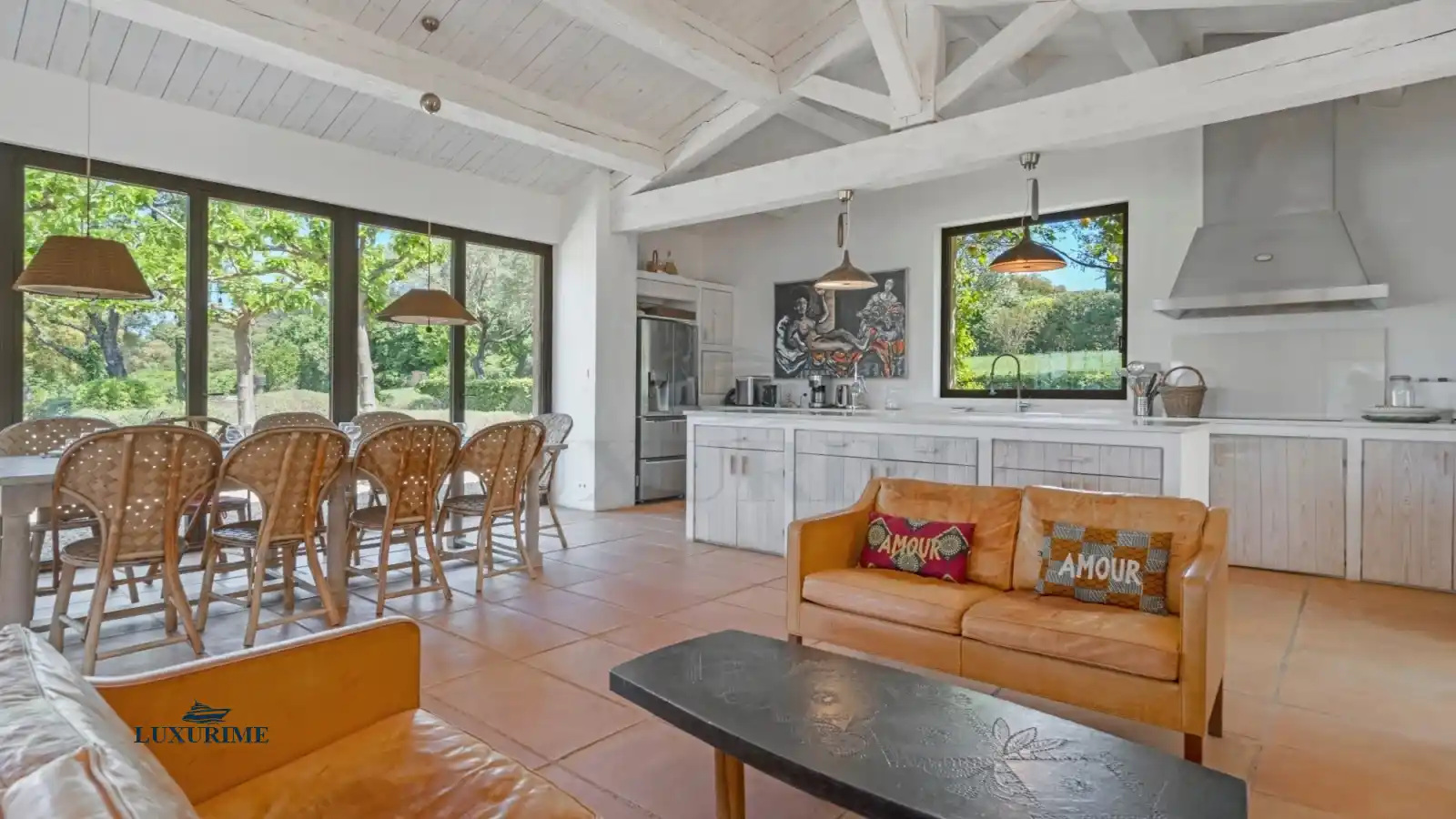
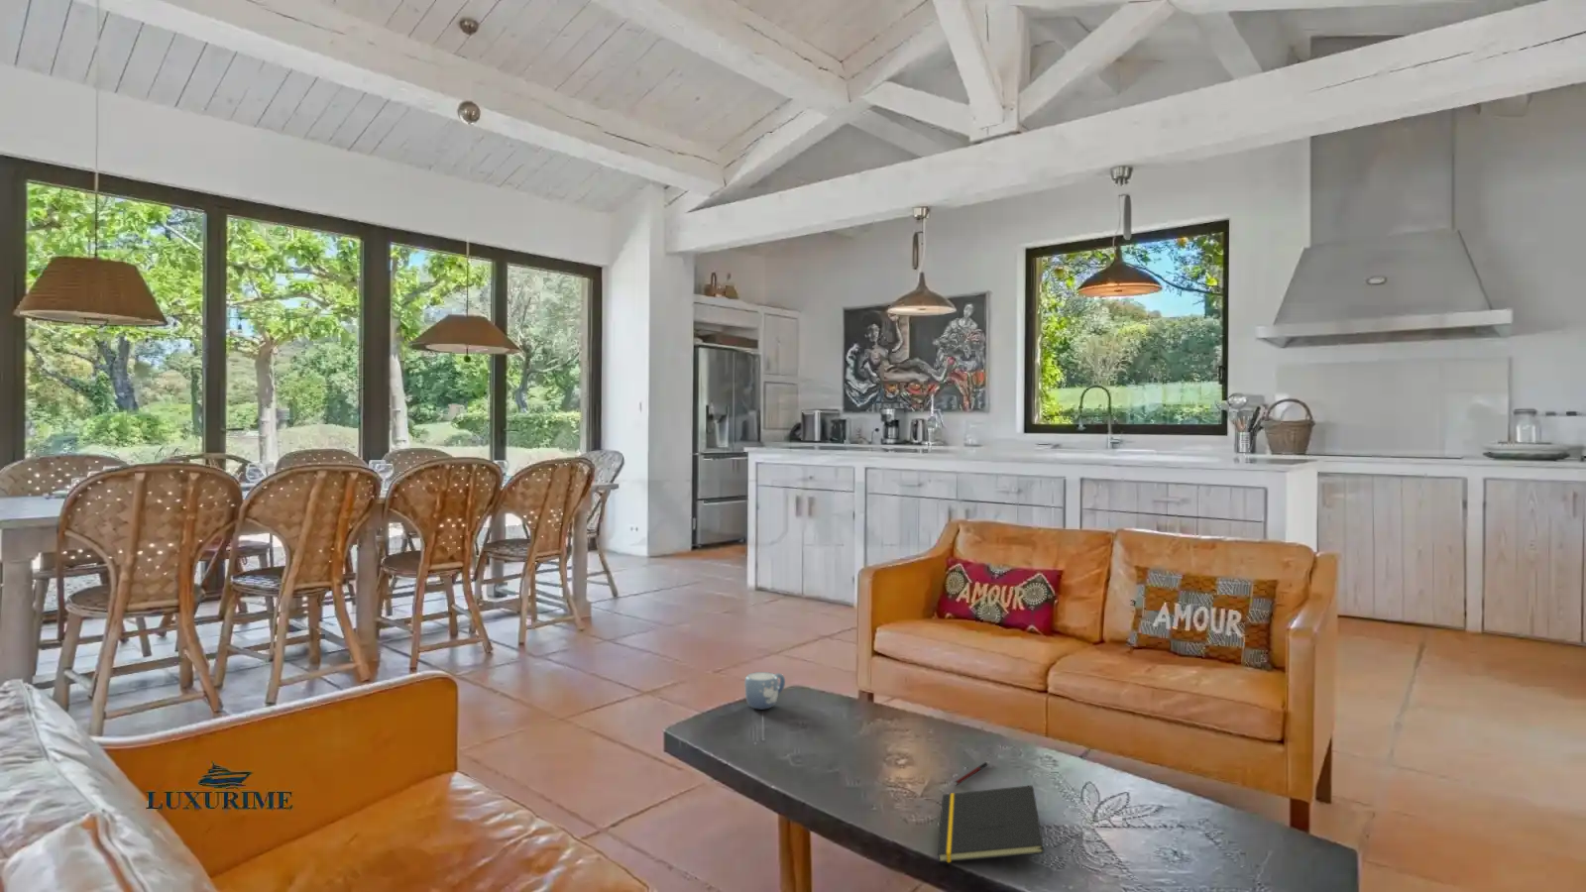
+ pen (973, 772)
+ notepad (988, 820)
+ mug (766, 688)
